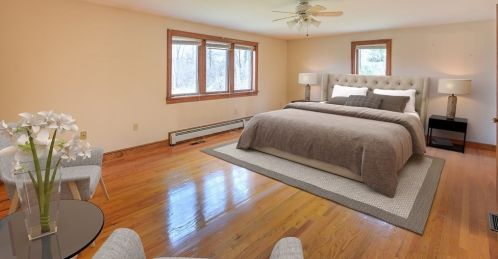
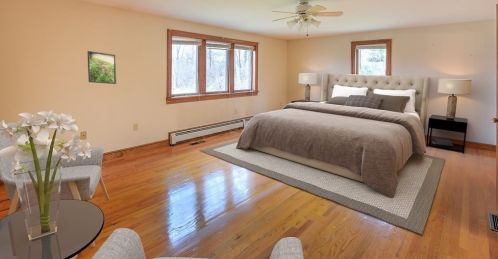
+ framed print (102, 68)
